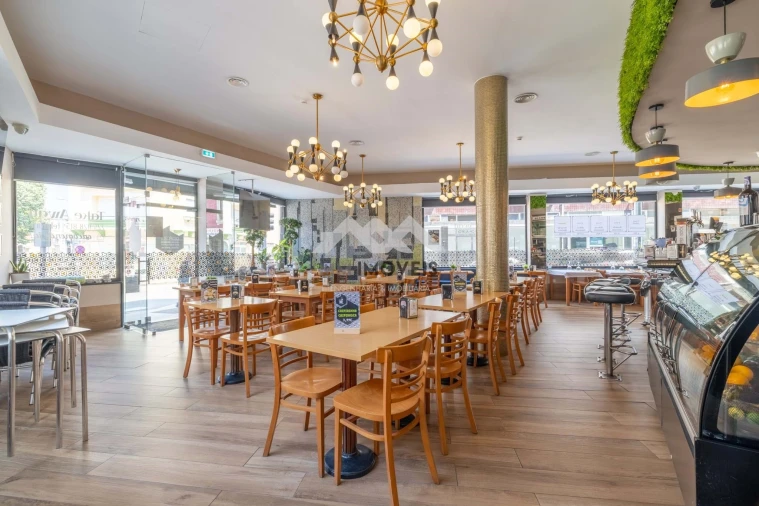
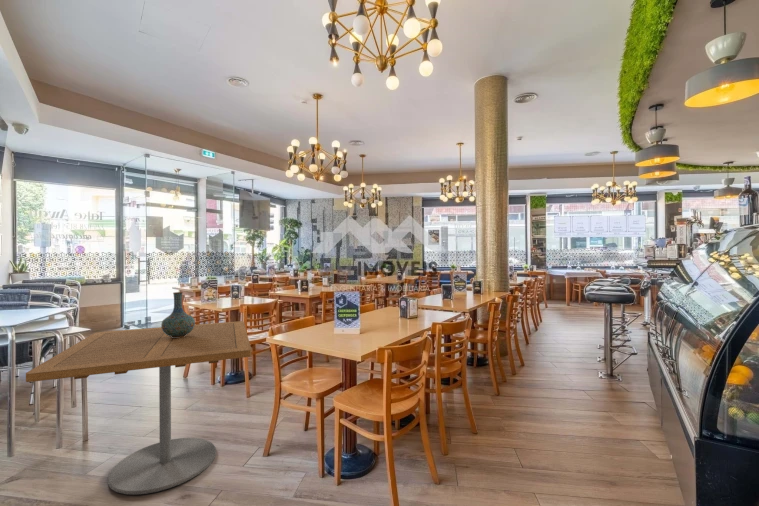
+ vase (178, 314)
+ dining table (165, 402)
